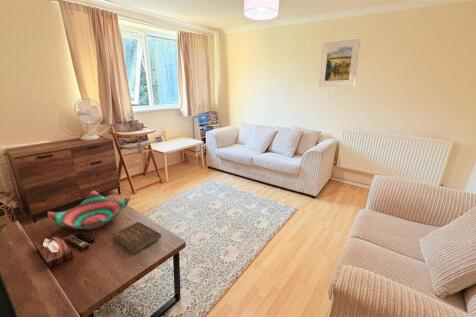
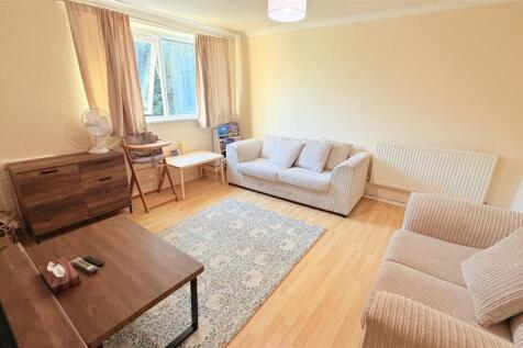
- decorative bowl (93, 212)
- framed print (338, 64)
- book (137, 236)
